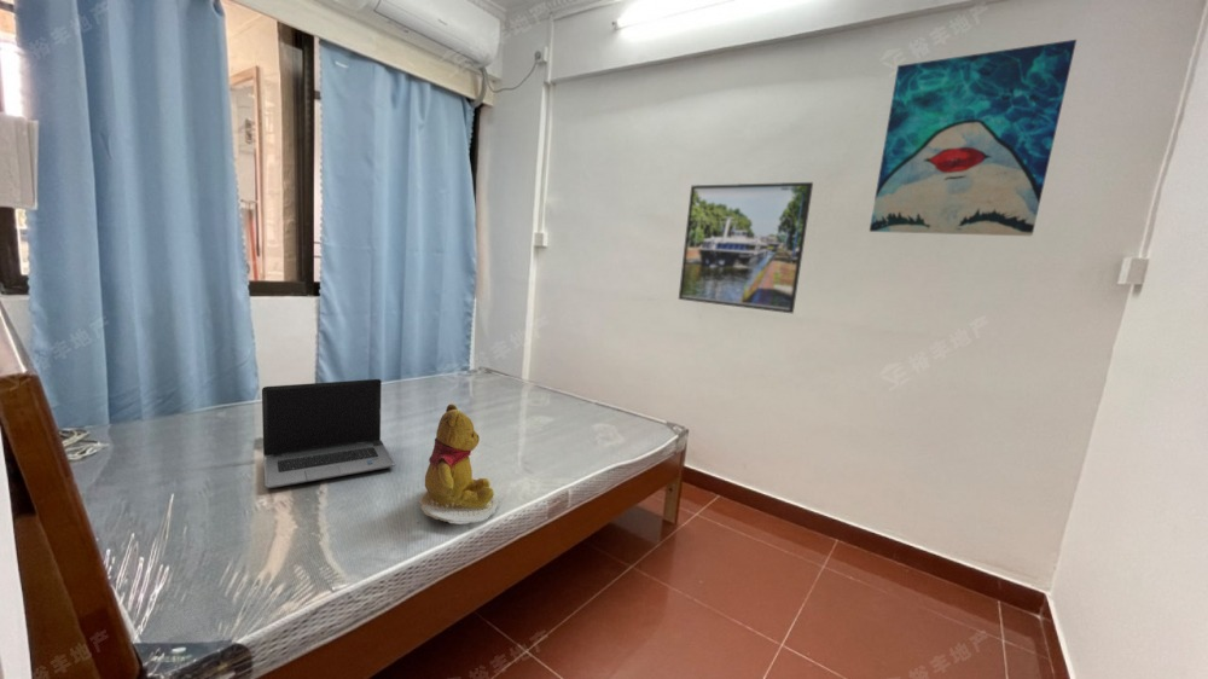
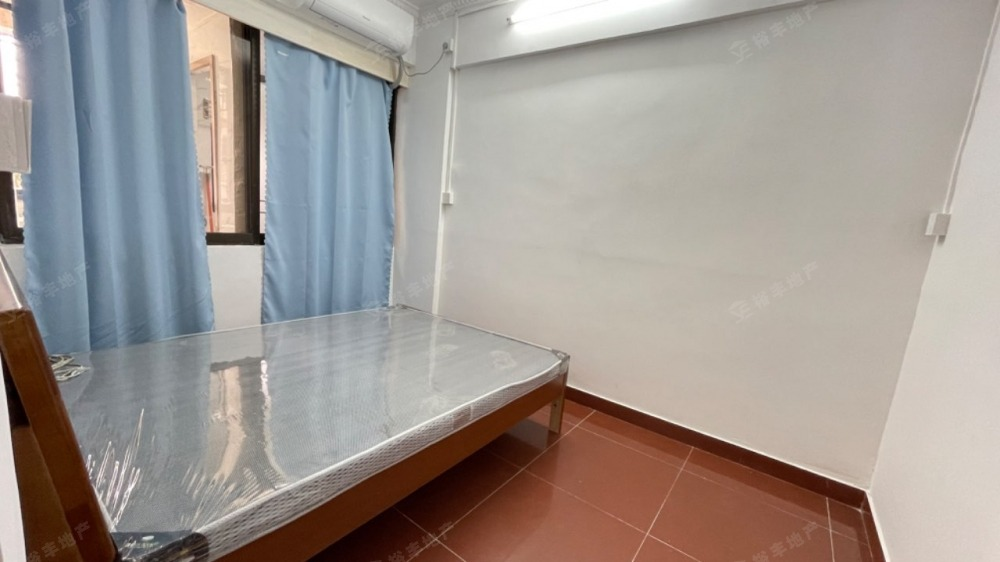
- teddy bear (459, 457)
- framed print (739, 245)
- wall art (960, 146)
- laptop computer (330, 429)
